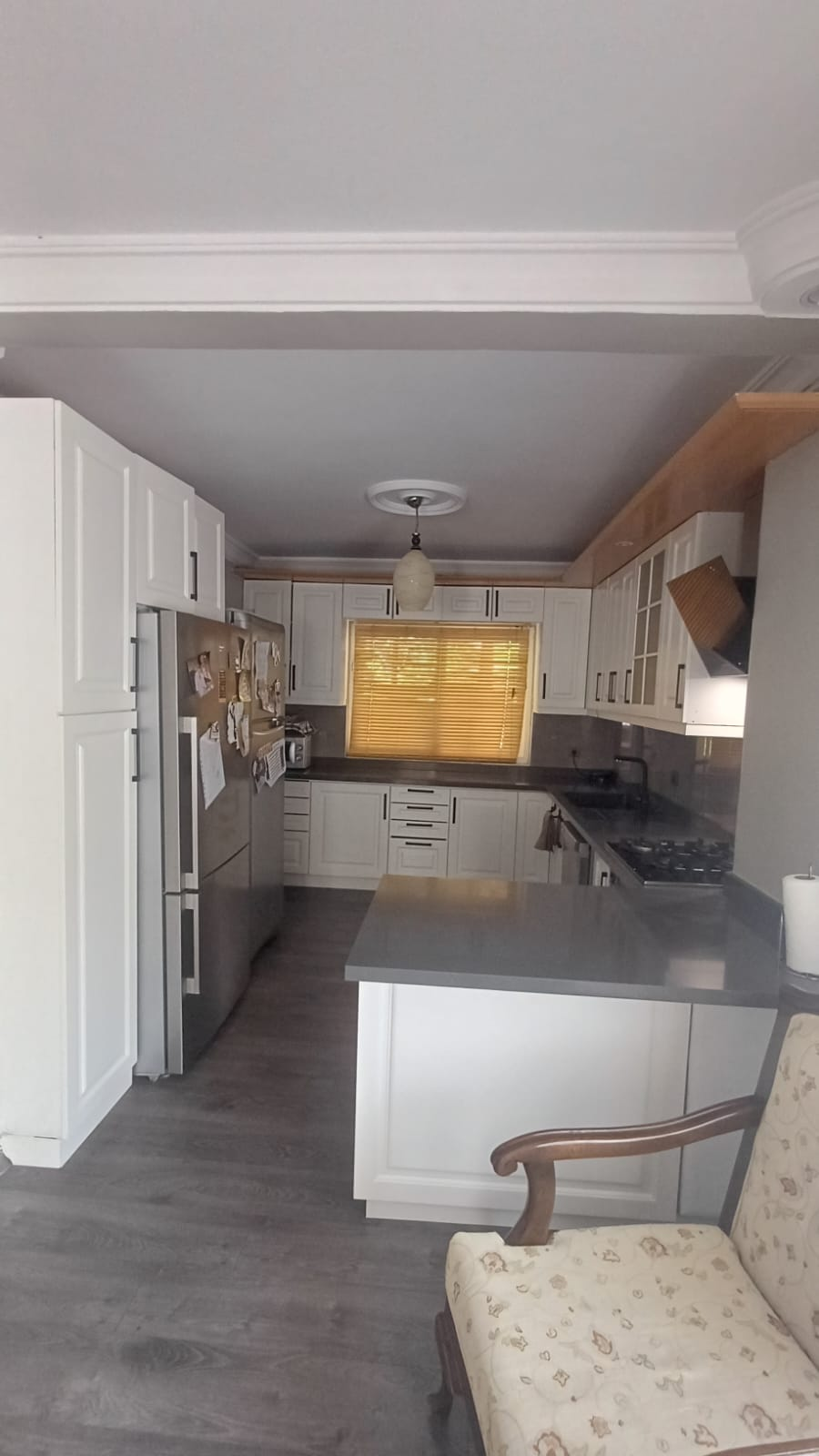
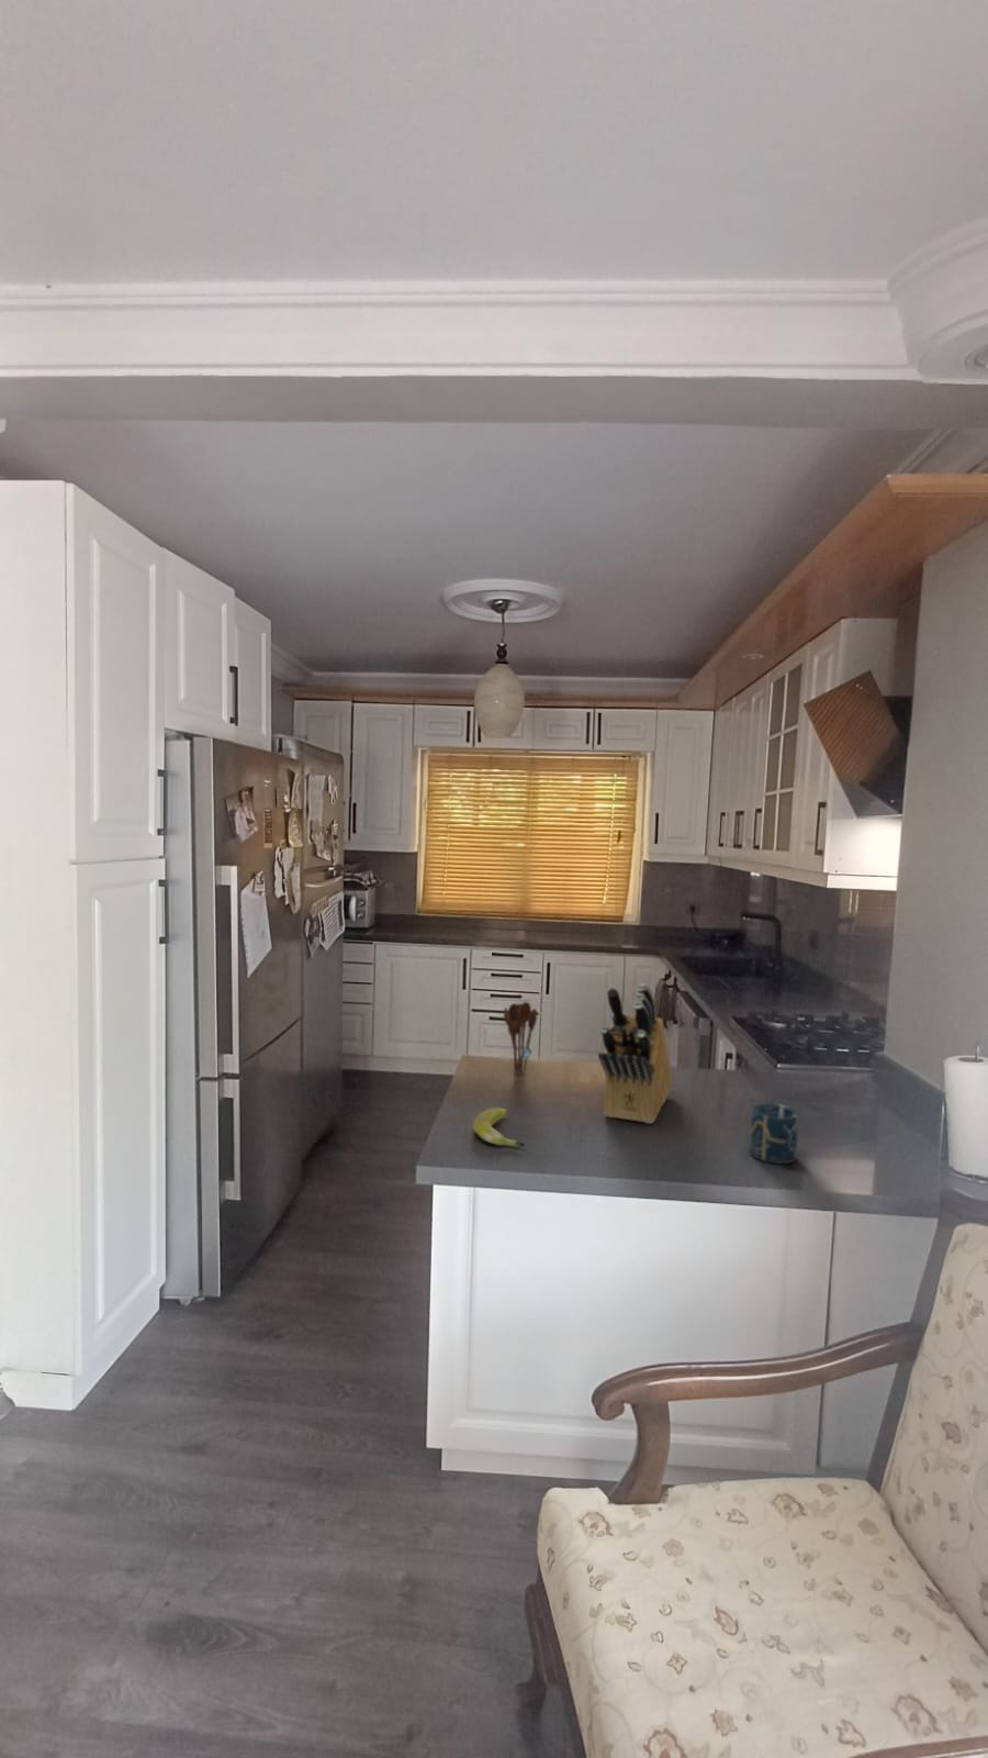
+ cup (776, 1135)
+ utensil holder (519, 1038)
+ knife block (638, 1042)
+ banana (493, 1124)
